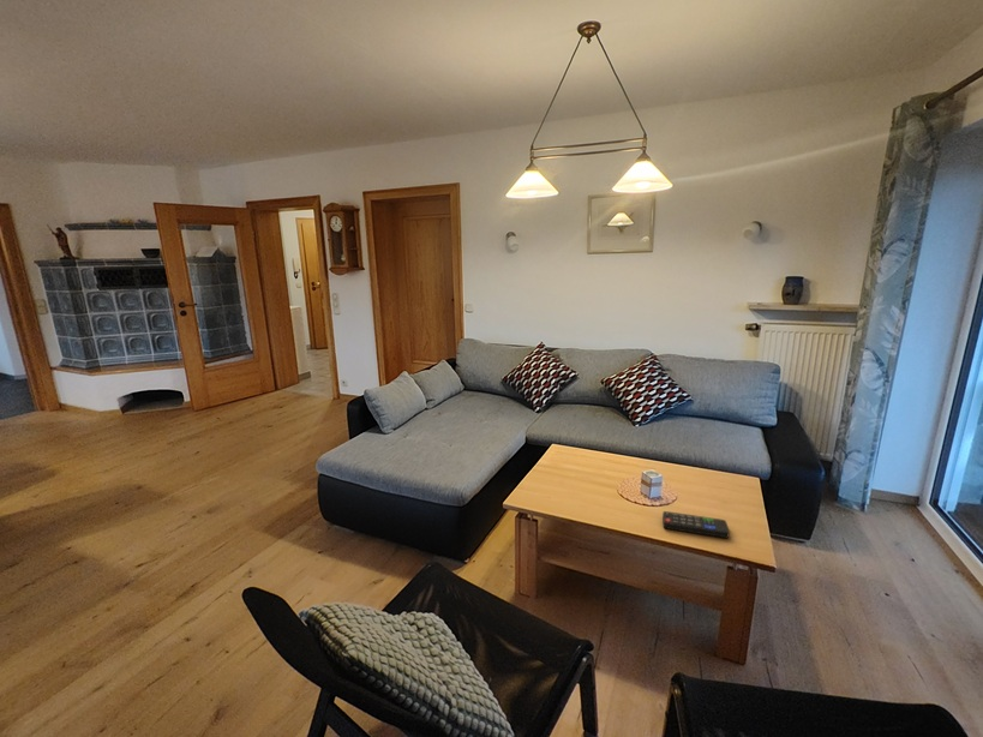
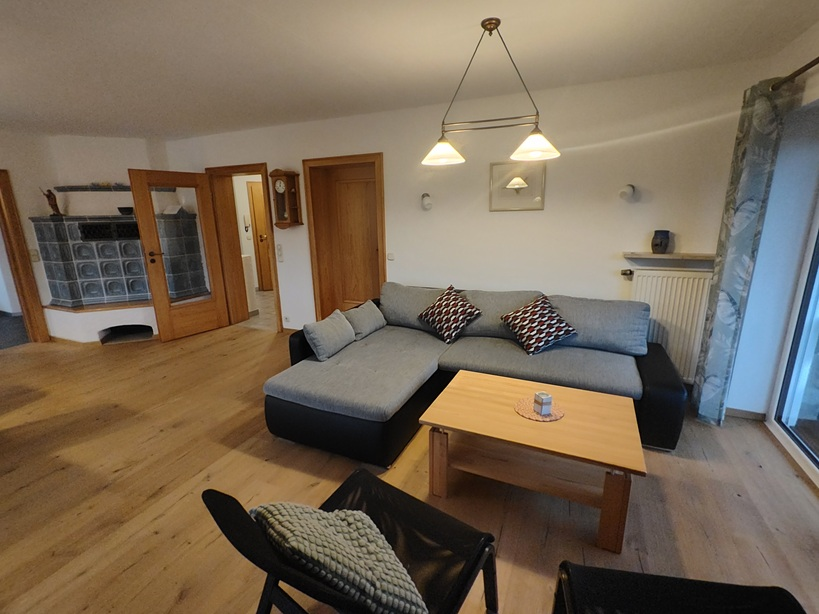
- remote control (694, 523)
